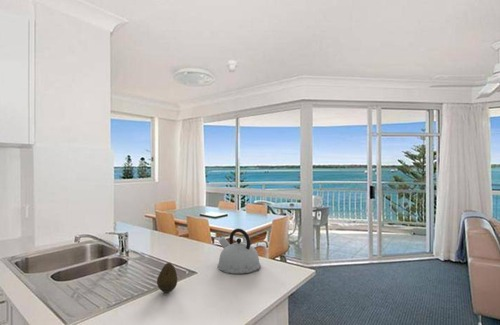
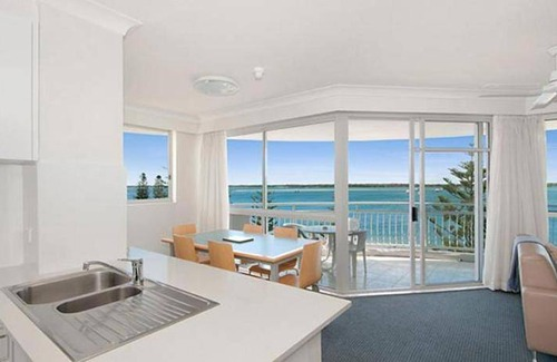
- kettle (237, 246)
- fruit (167, 277)
